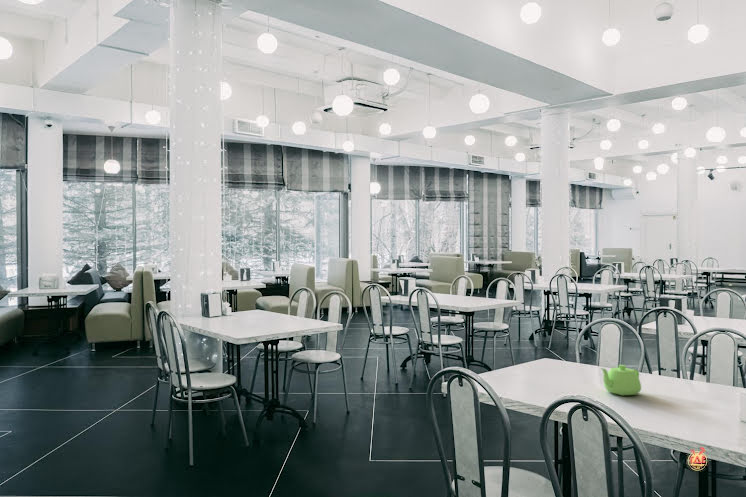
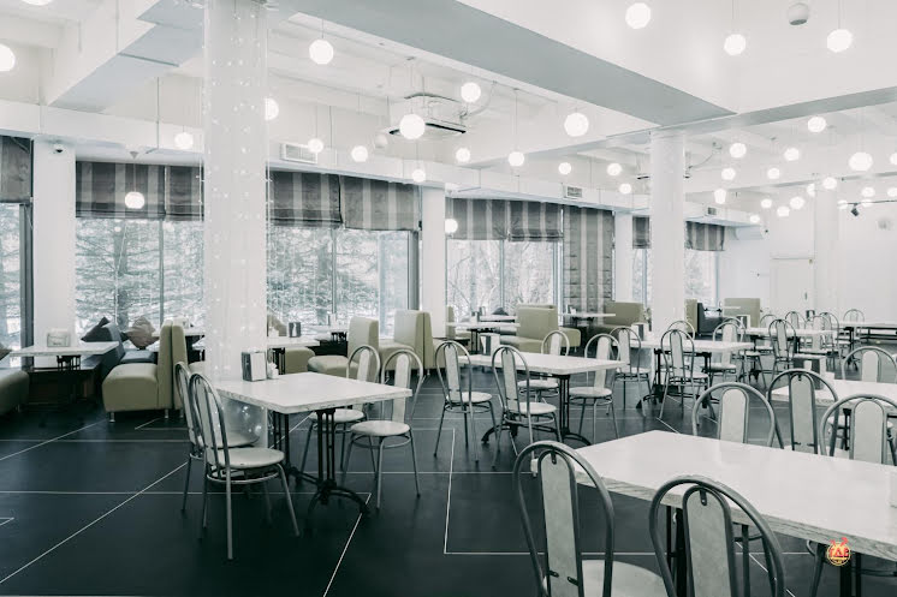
- teapot (620, 379)
